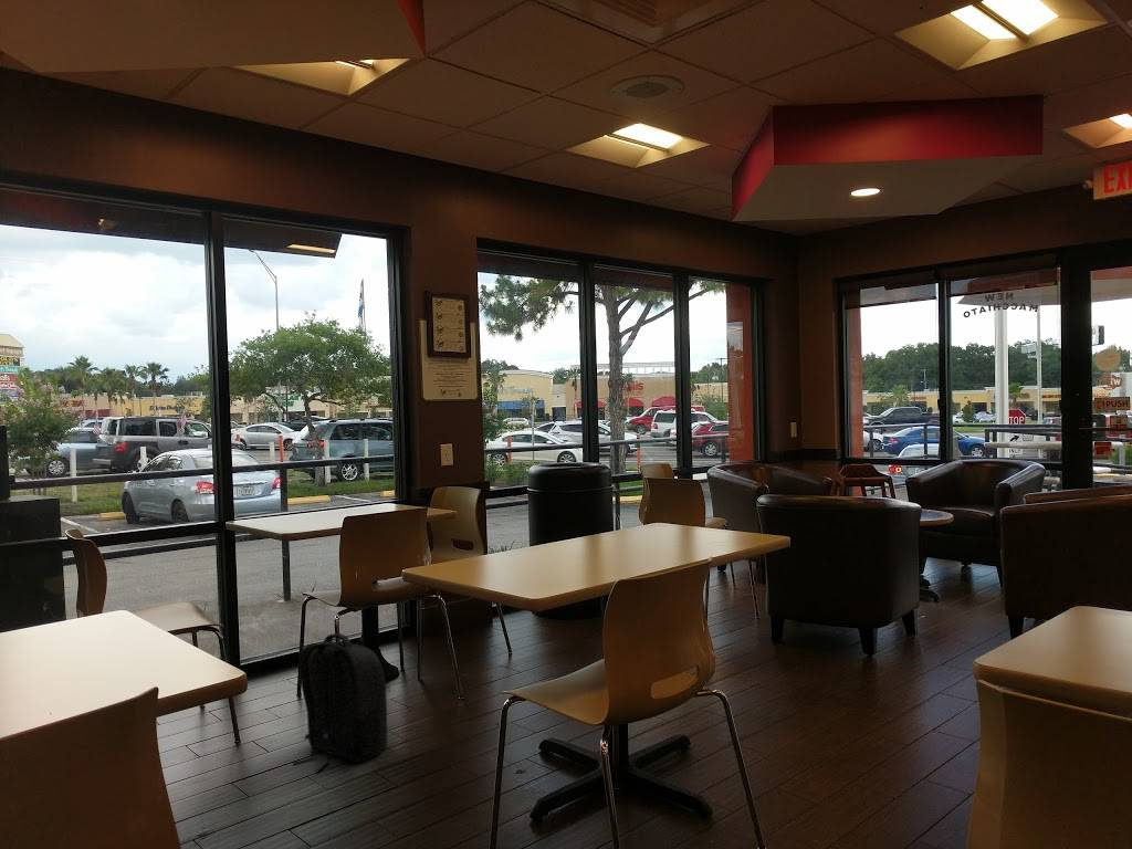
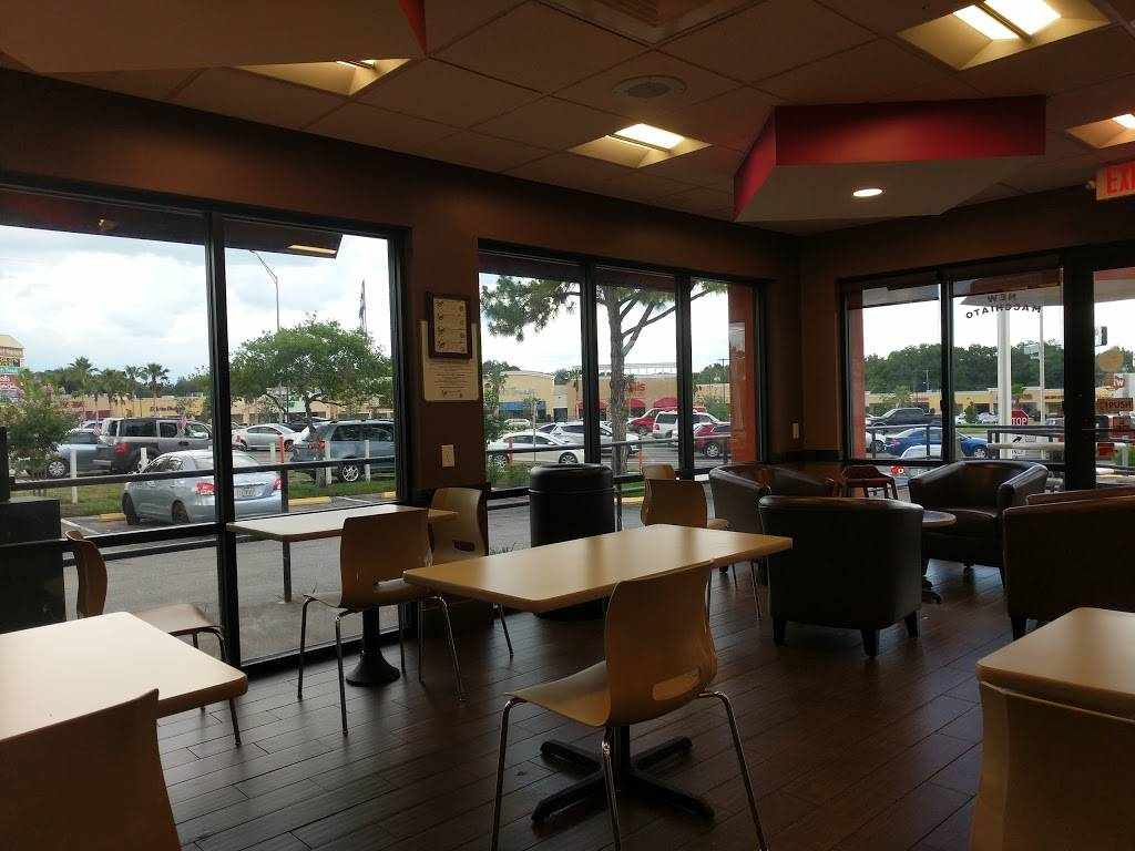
- backpack (336, 693)
